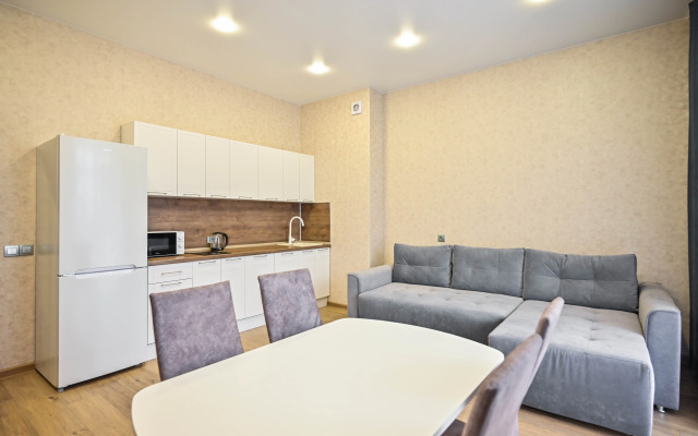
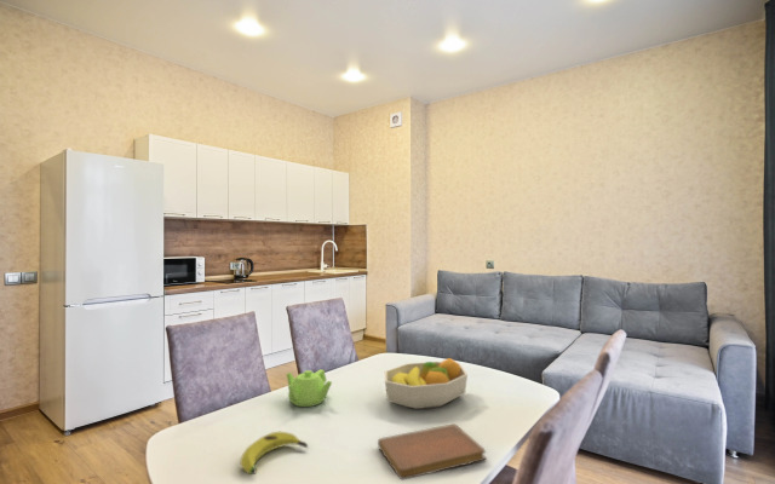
+ fruit bowl (425, 379)
+ banana (272, 449)
+ teapot (308, 386)
+ notebook (430, 448)
